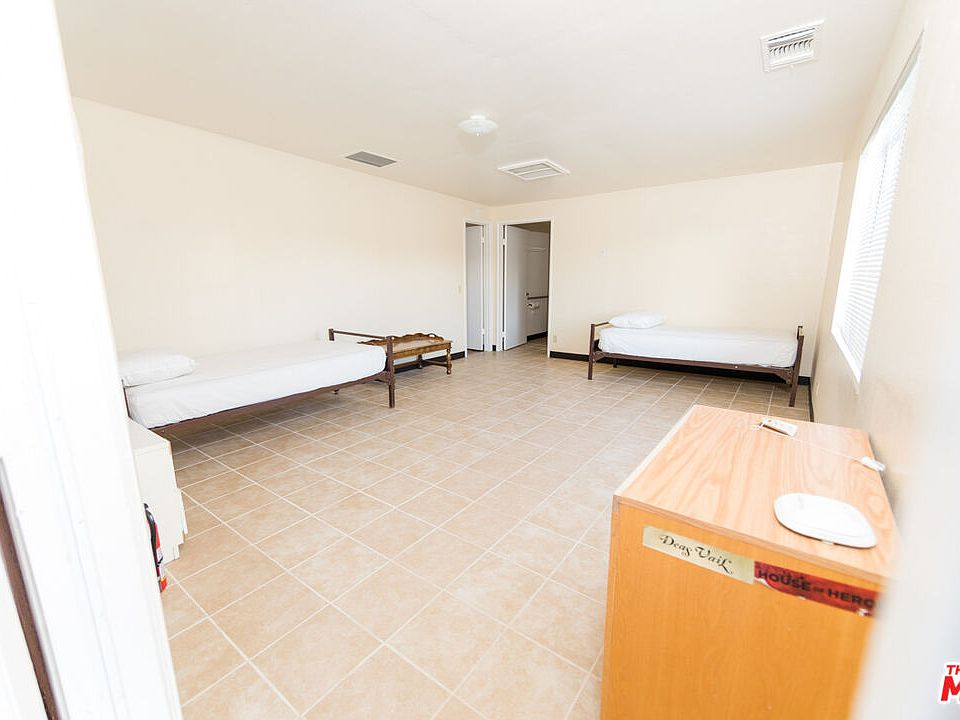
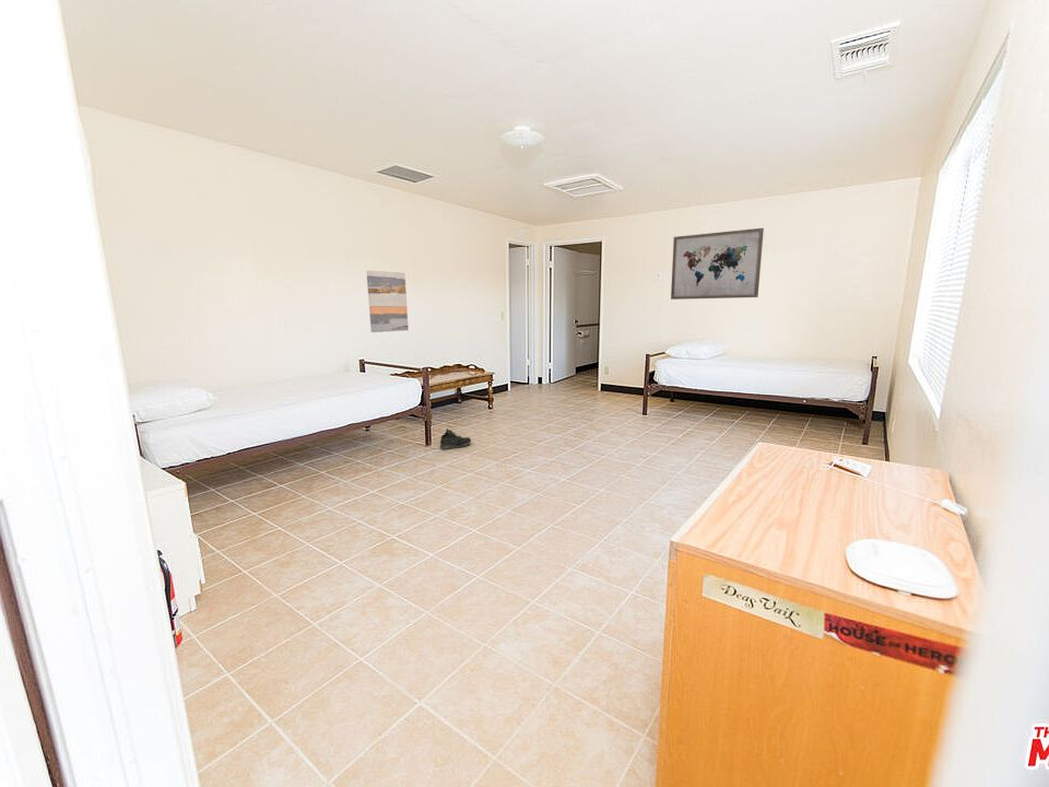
+ wall art (388, 302)
+ sneaker (456, 437)
+ wall art (714, 266)
